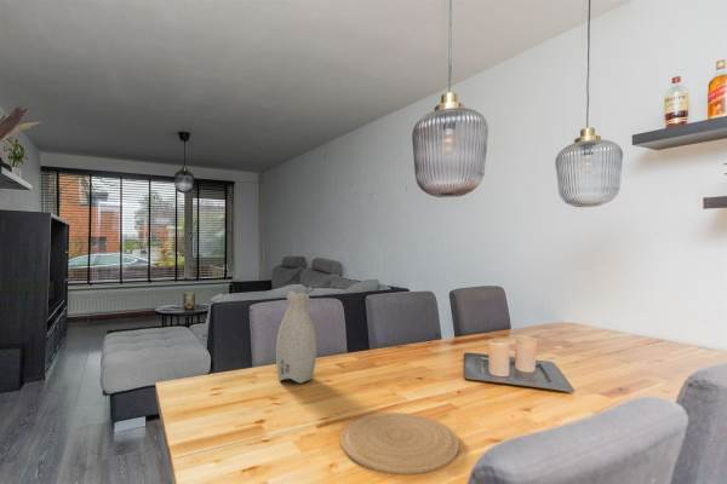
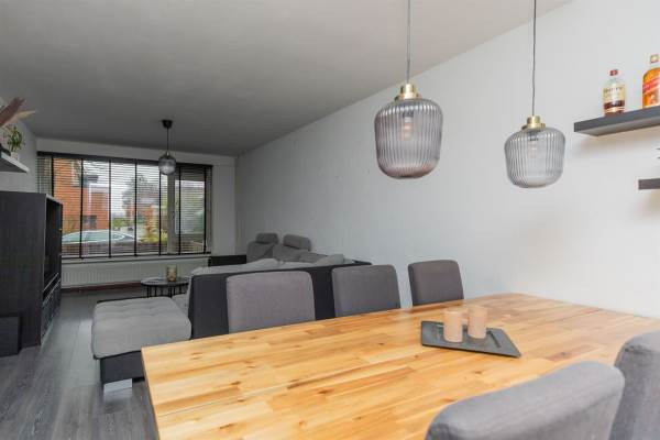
- plate (399, 437)
- vase (296, 335)
